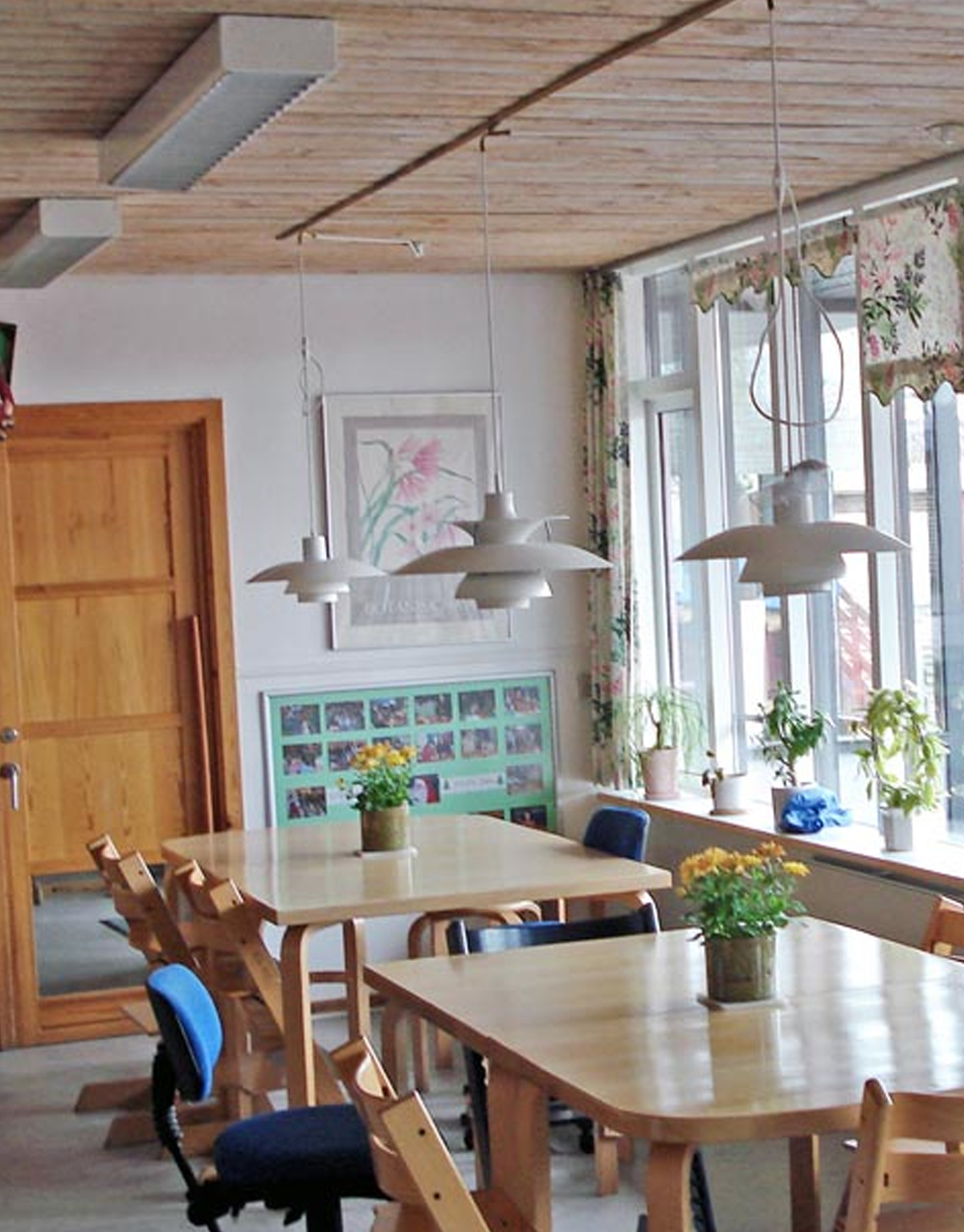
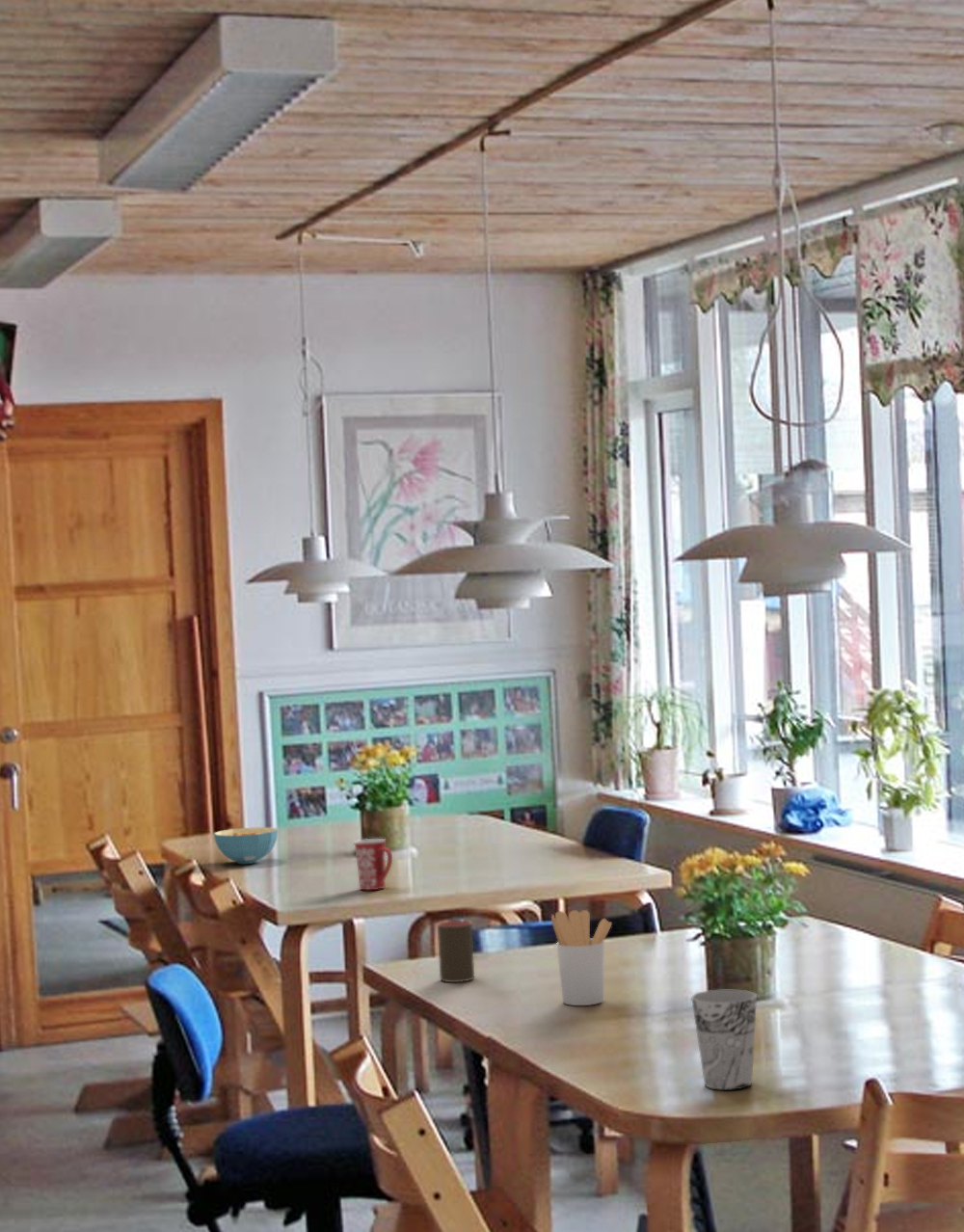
+ cup (456, 951)
+ cup (726, 1039)
+ utensil holder (578, 954)
+ cereal bowl (246, 846)
+ mug (375, 865)
